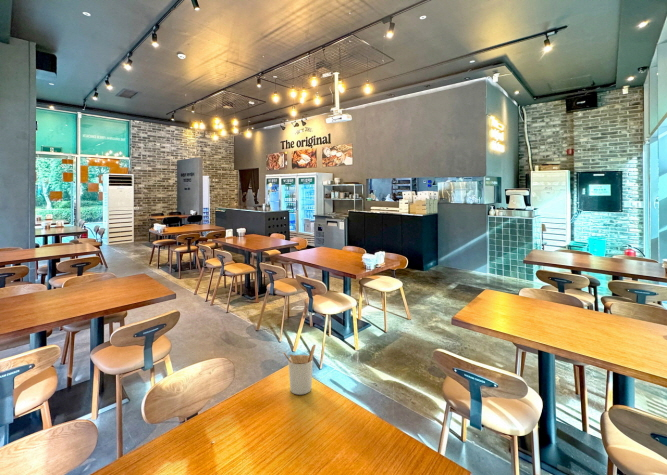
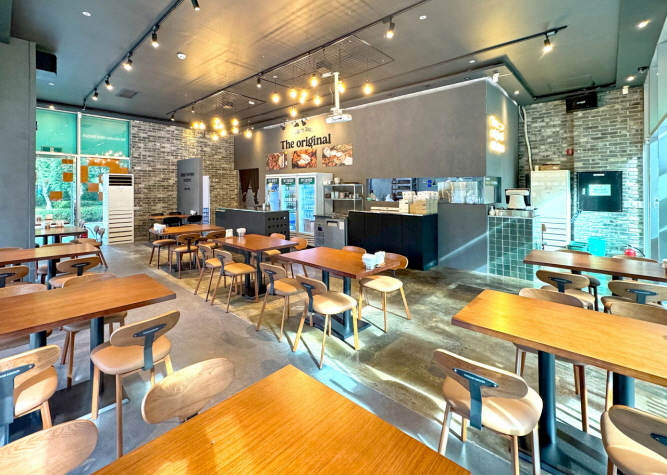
- utensil holder (300, 369)
